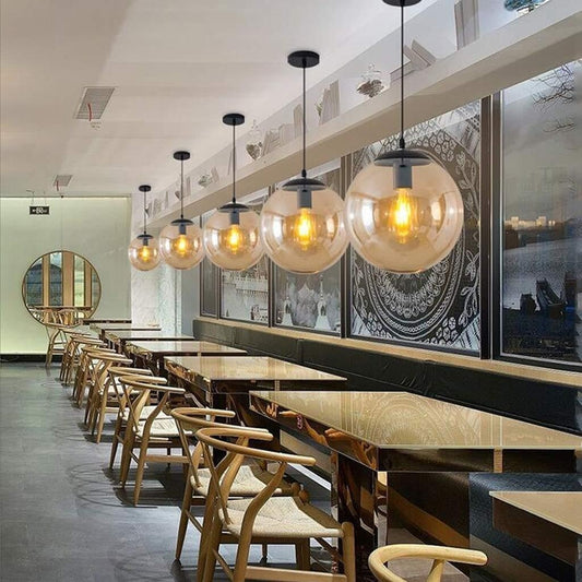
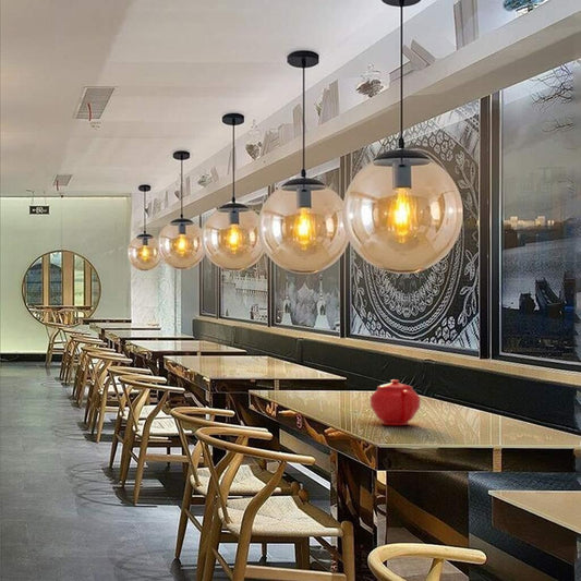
+ teapot (395, 401)
